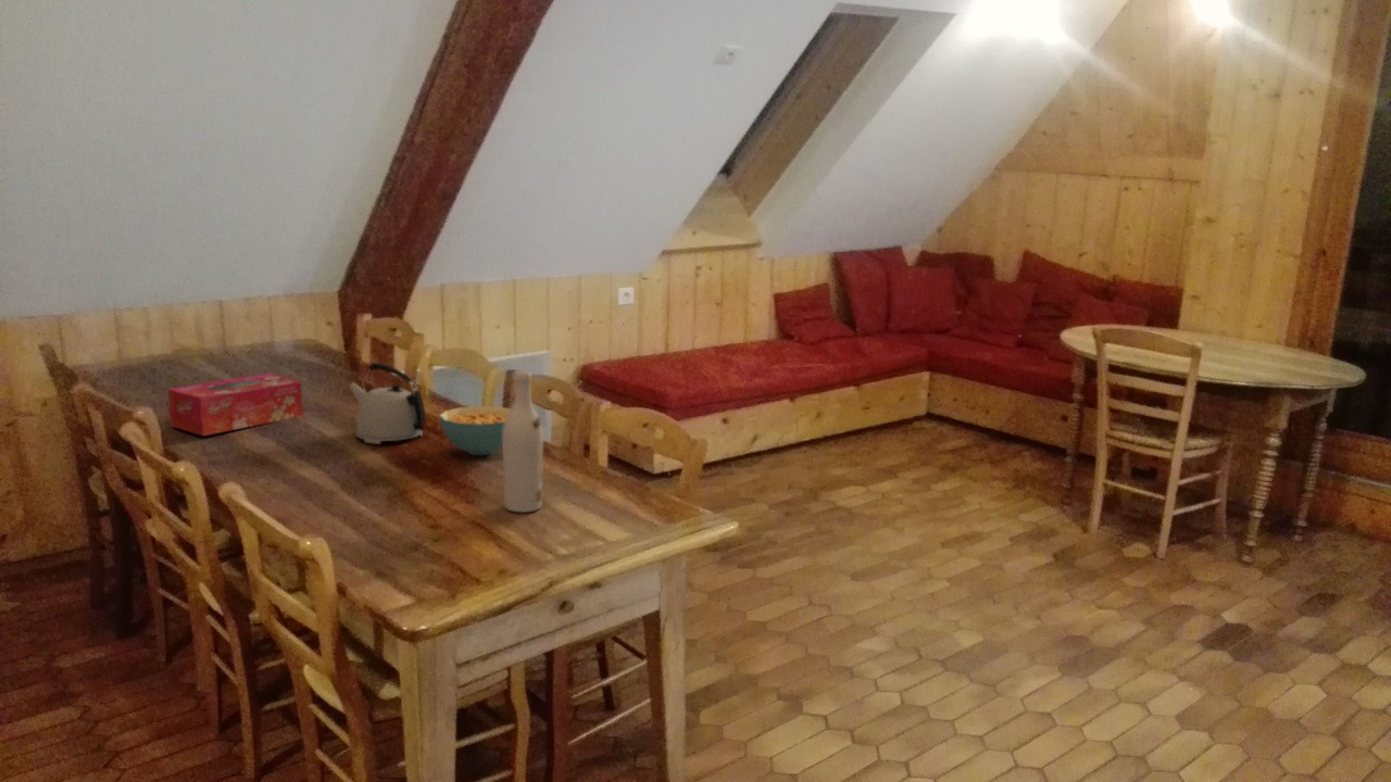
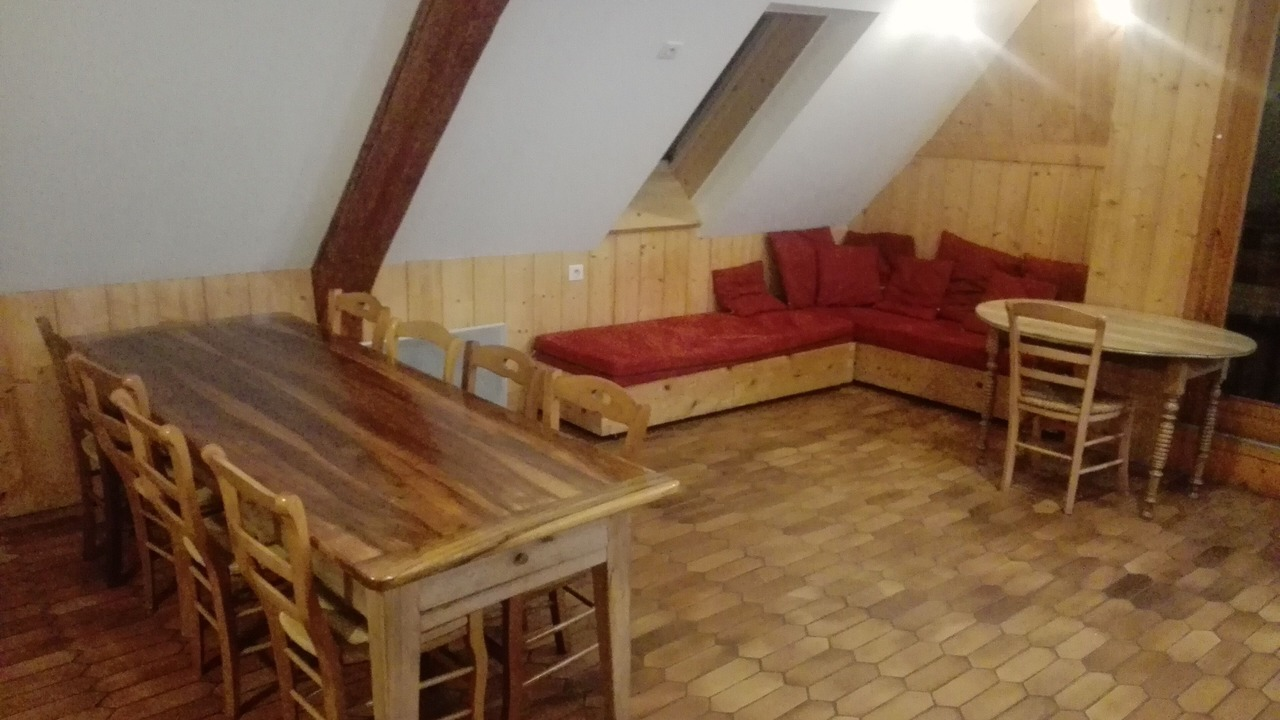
- wine bottle (523, 440)
- cereal bowl (480, 433)
- kettle (386, 400)
- tissue box (237, 403)
